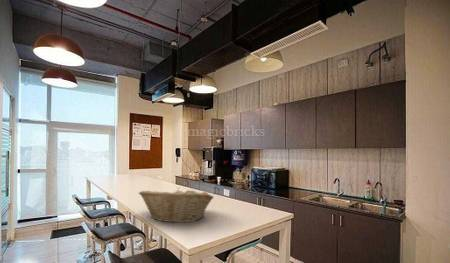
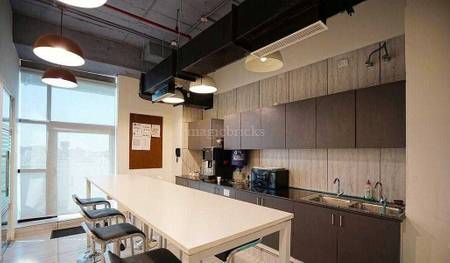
- fruit basket (176, 200)
